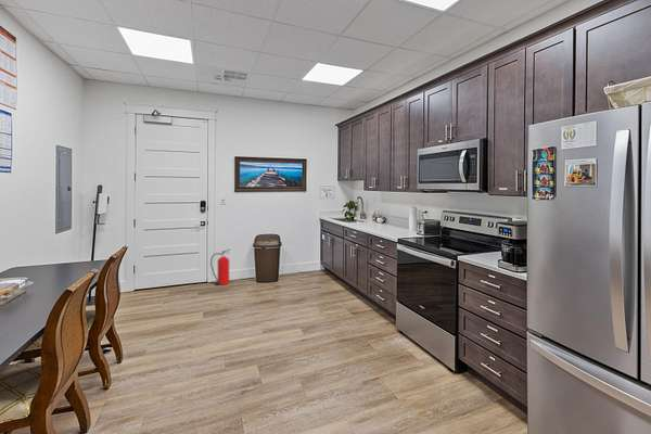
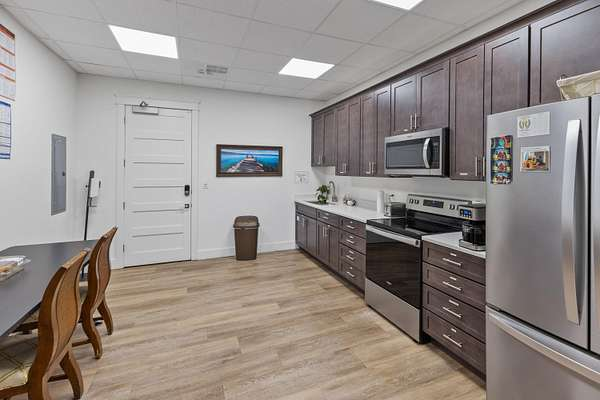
- fire extinguisher (220, 267)
